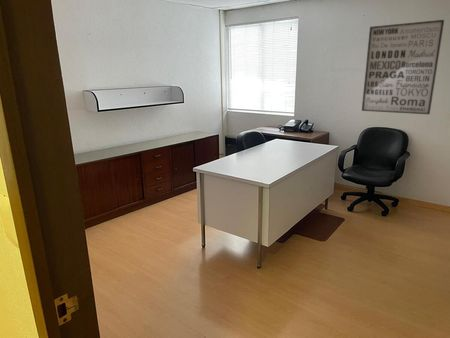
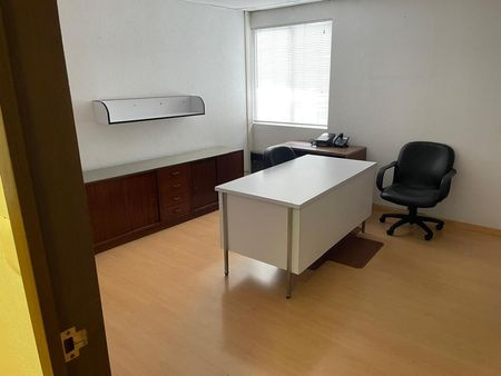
- wall art (399, 69)
